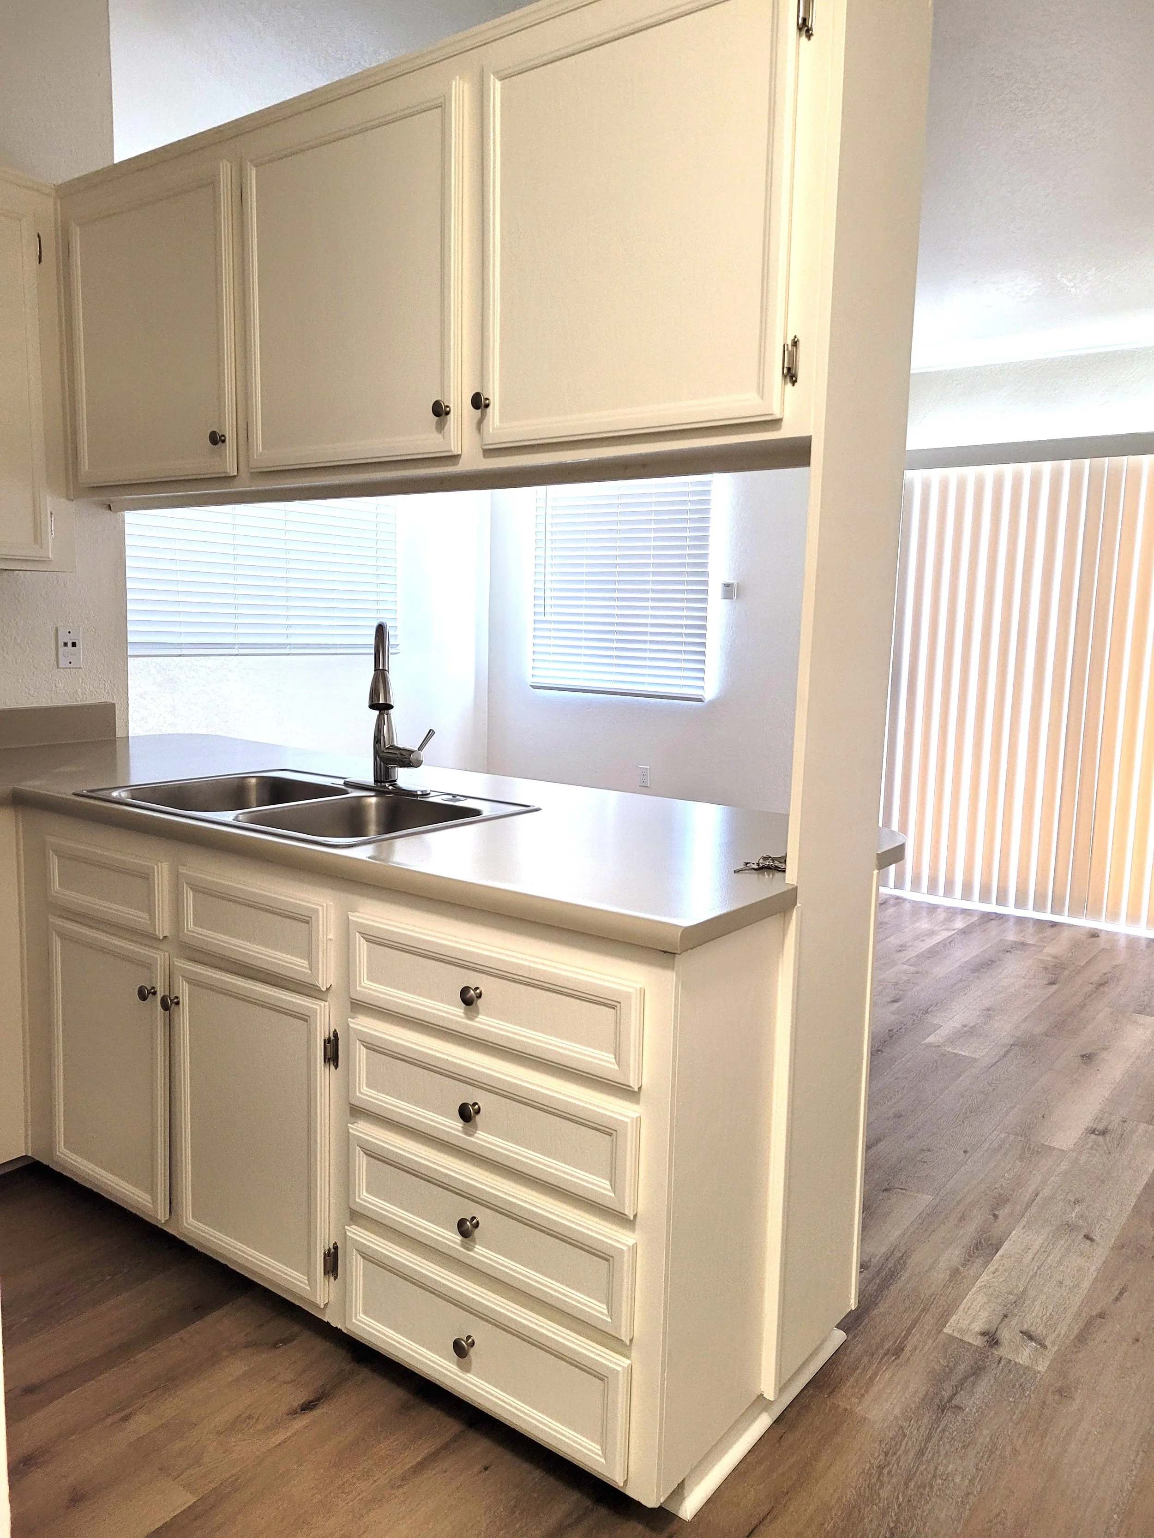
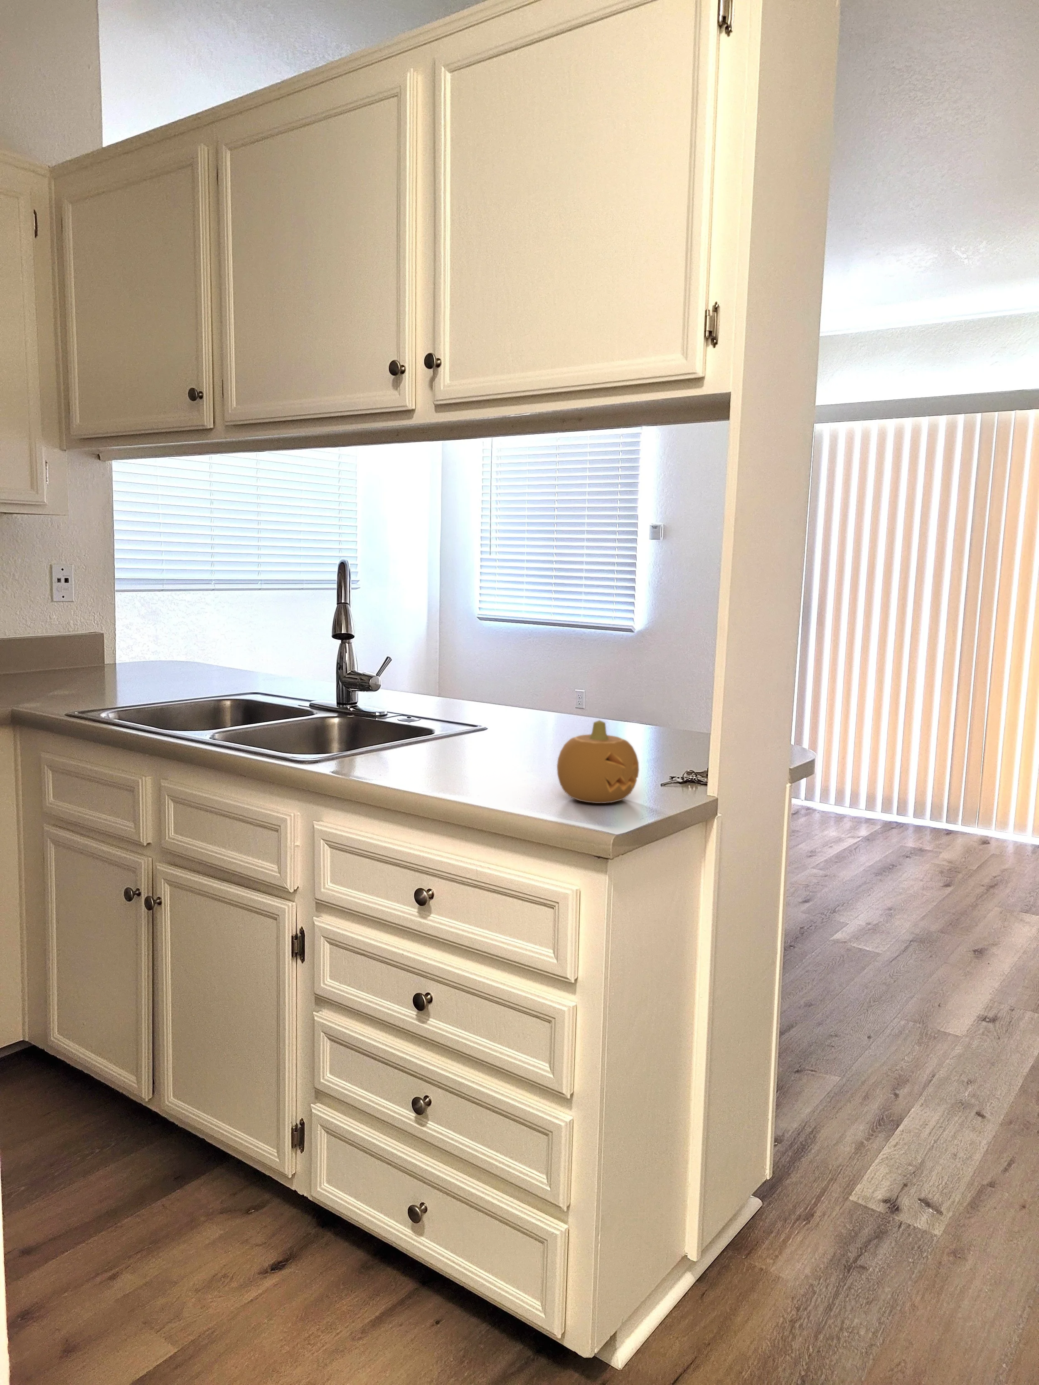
+ fruit (598, 760)
